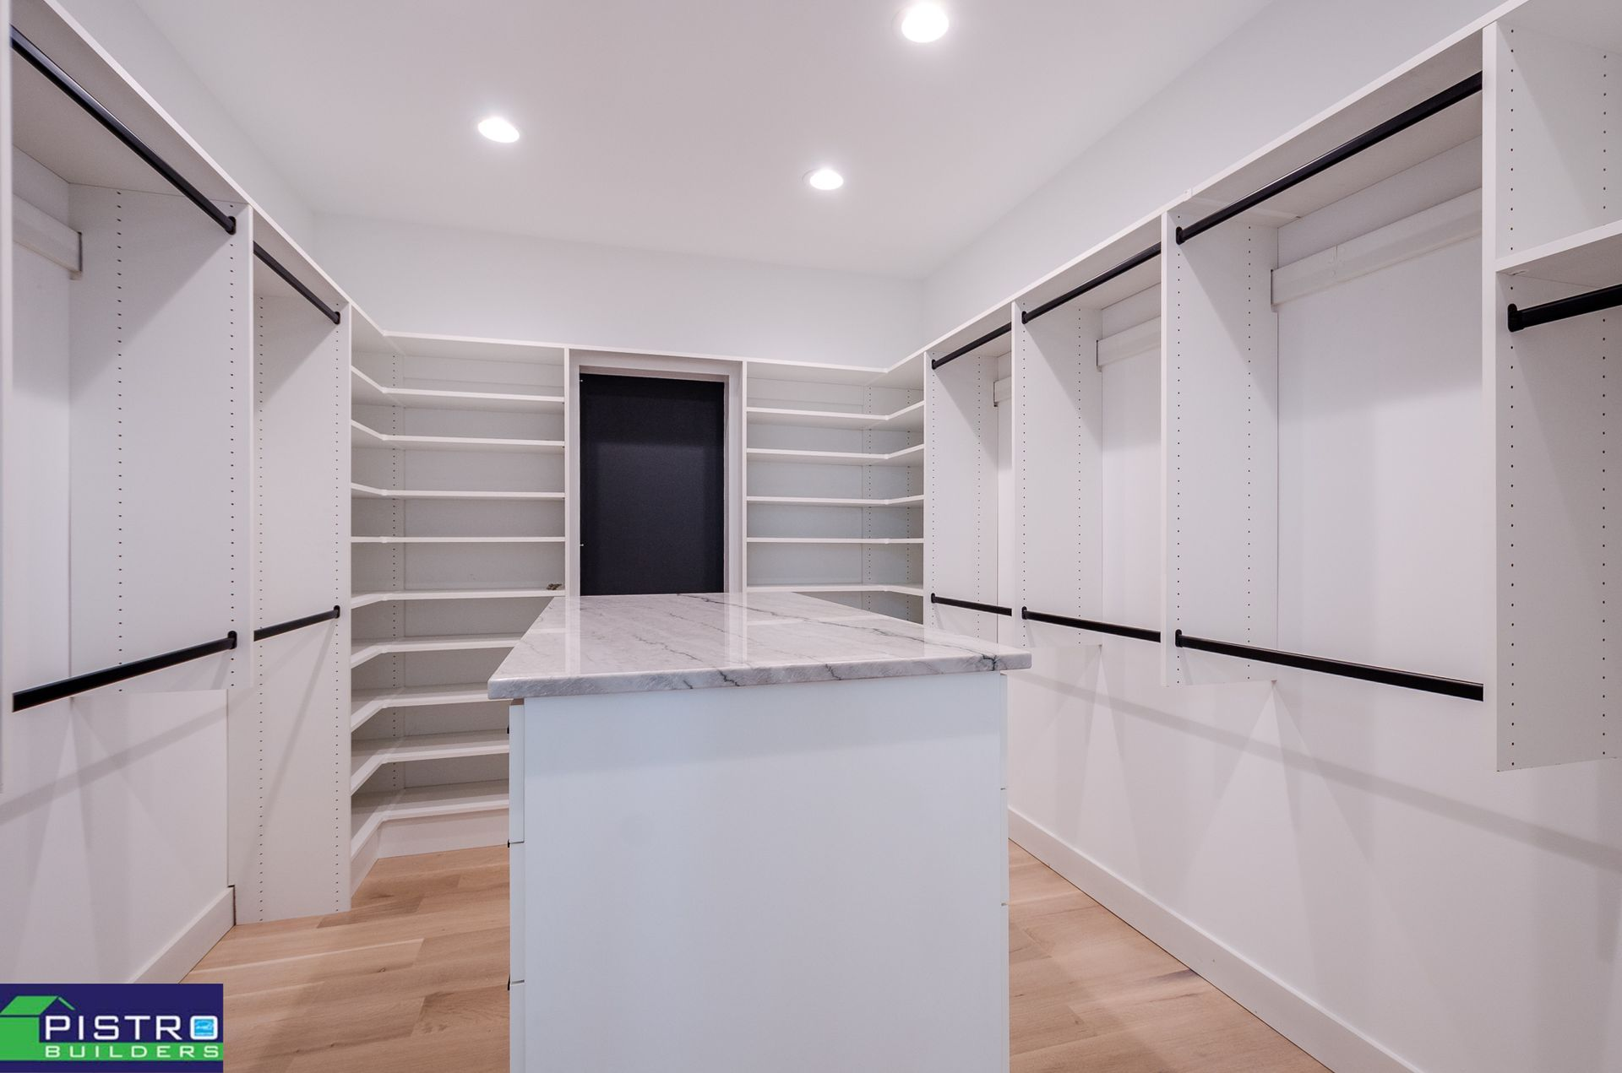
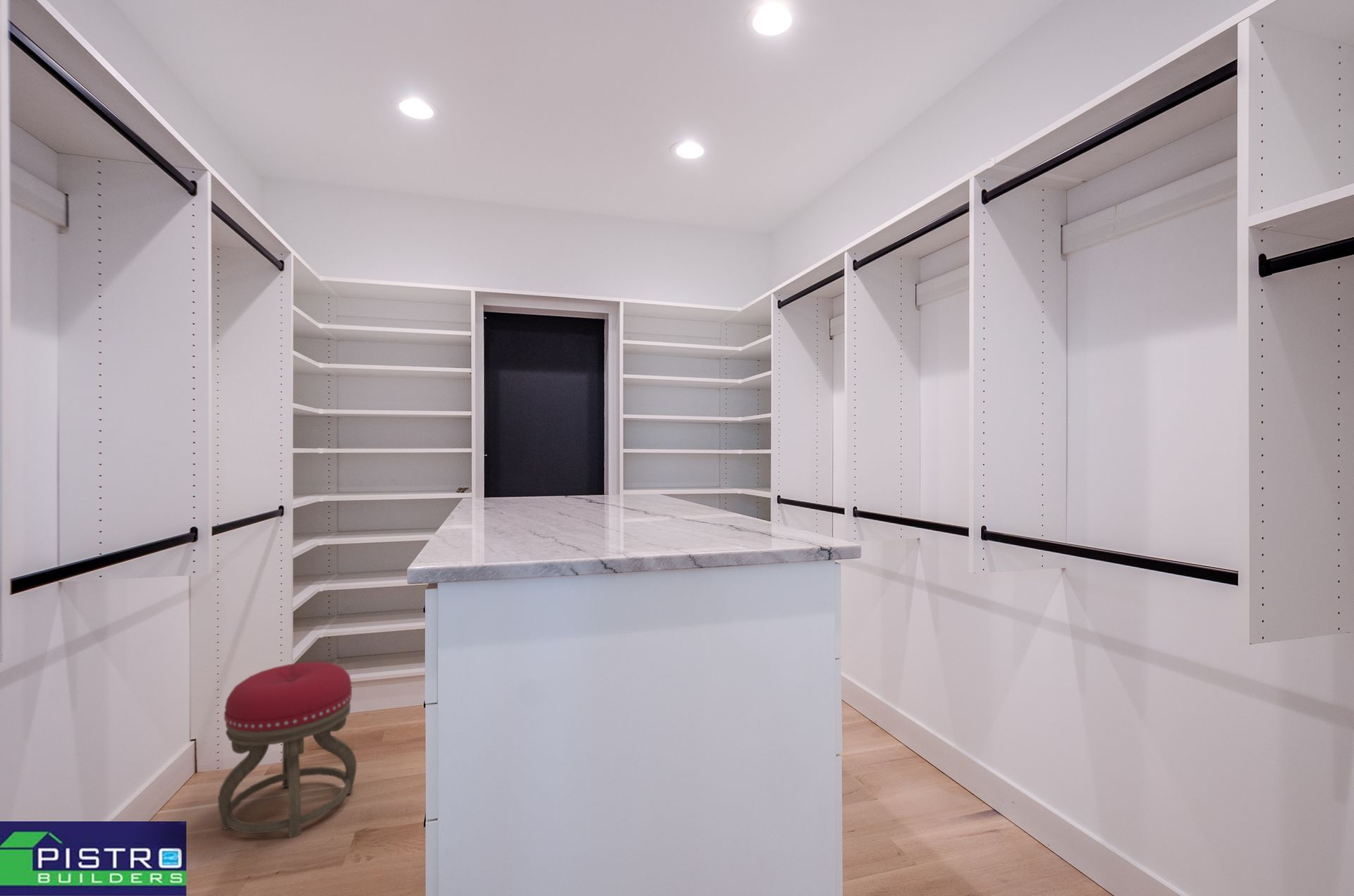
+ stool (291, 742)
